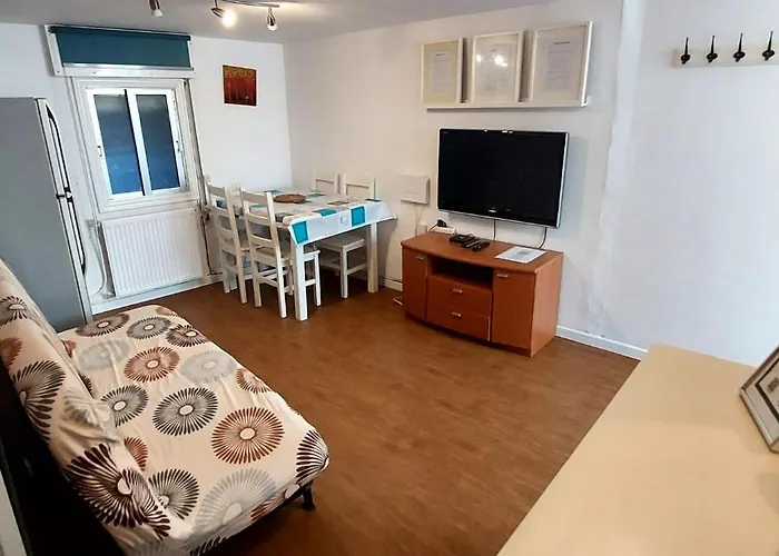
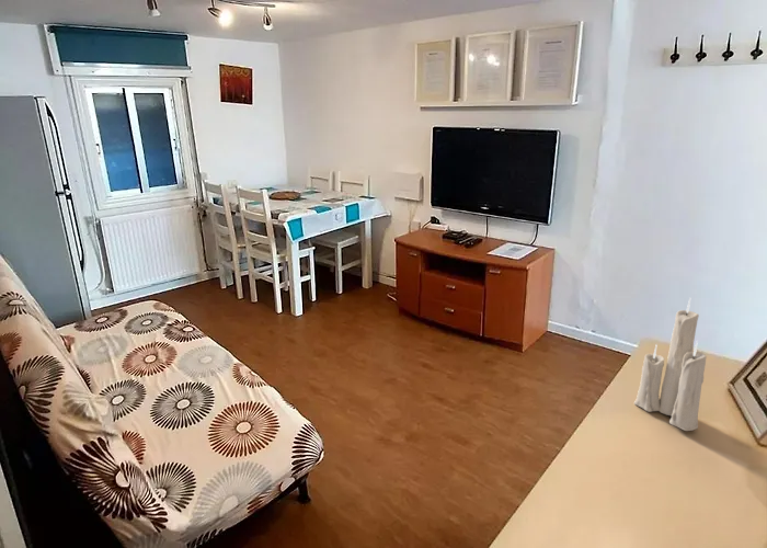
+ candle (677, 355)
